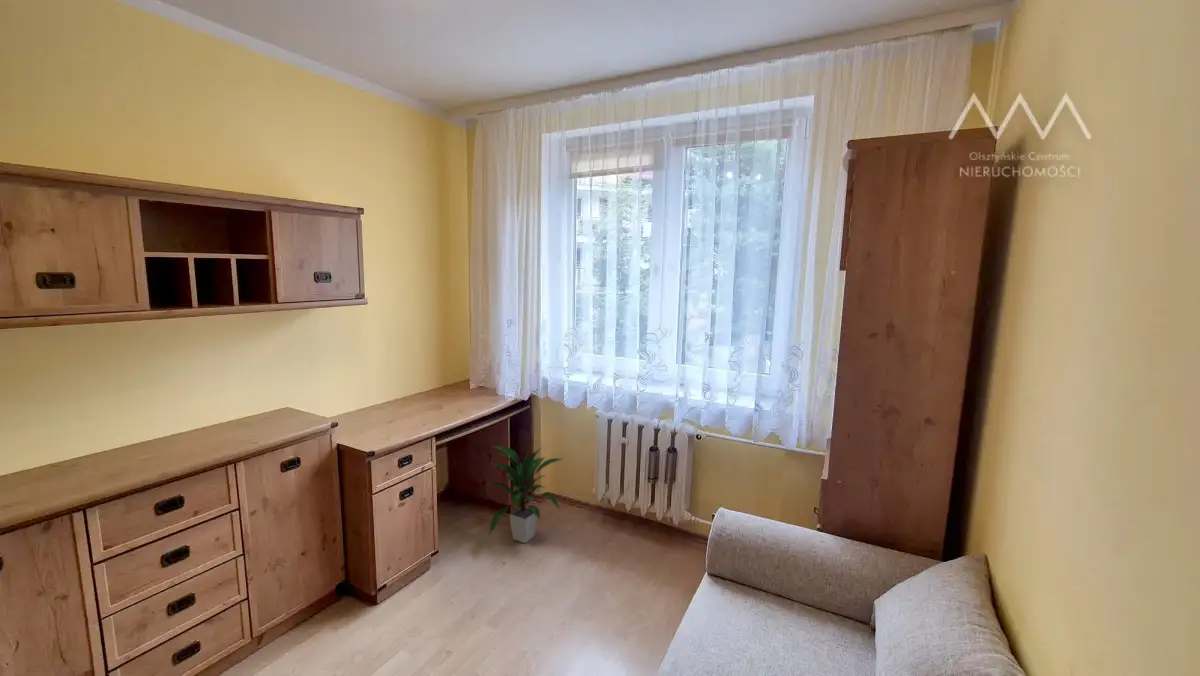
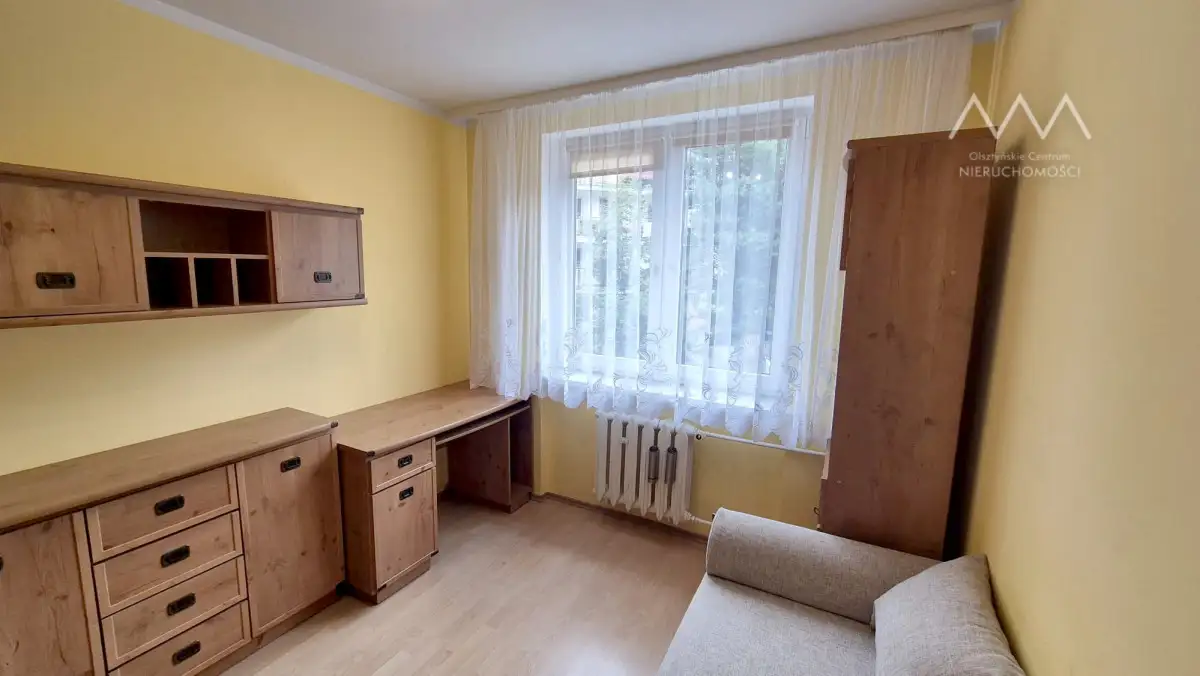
- indoor plant (520, 490)
